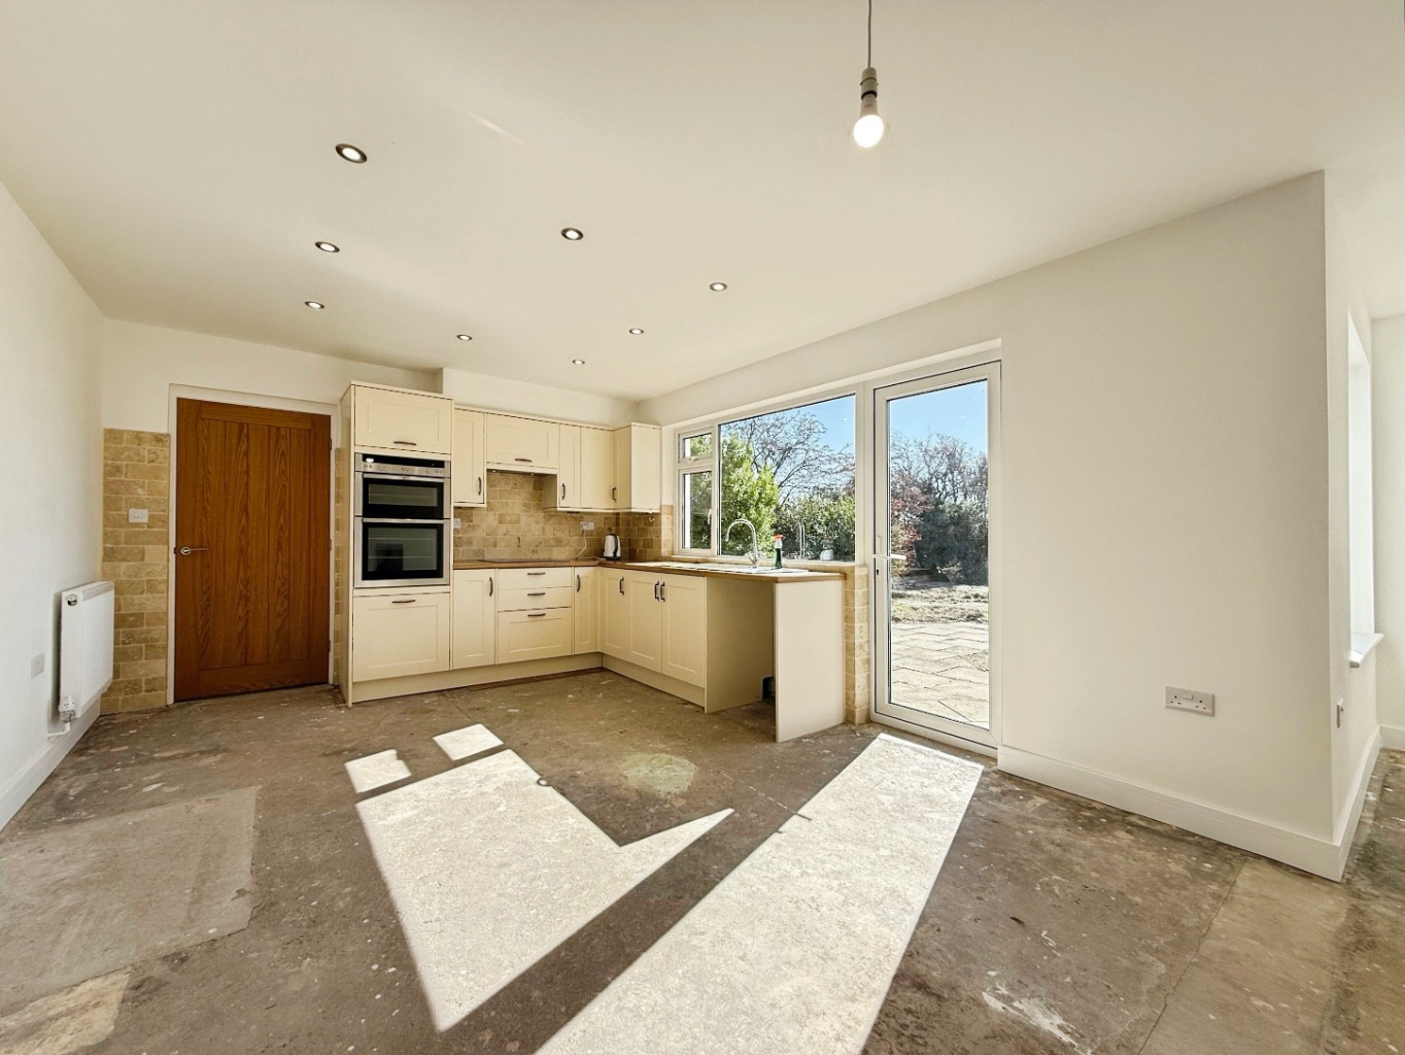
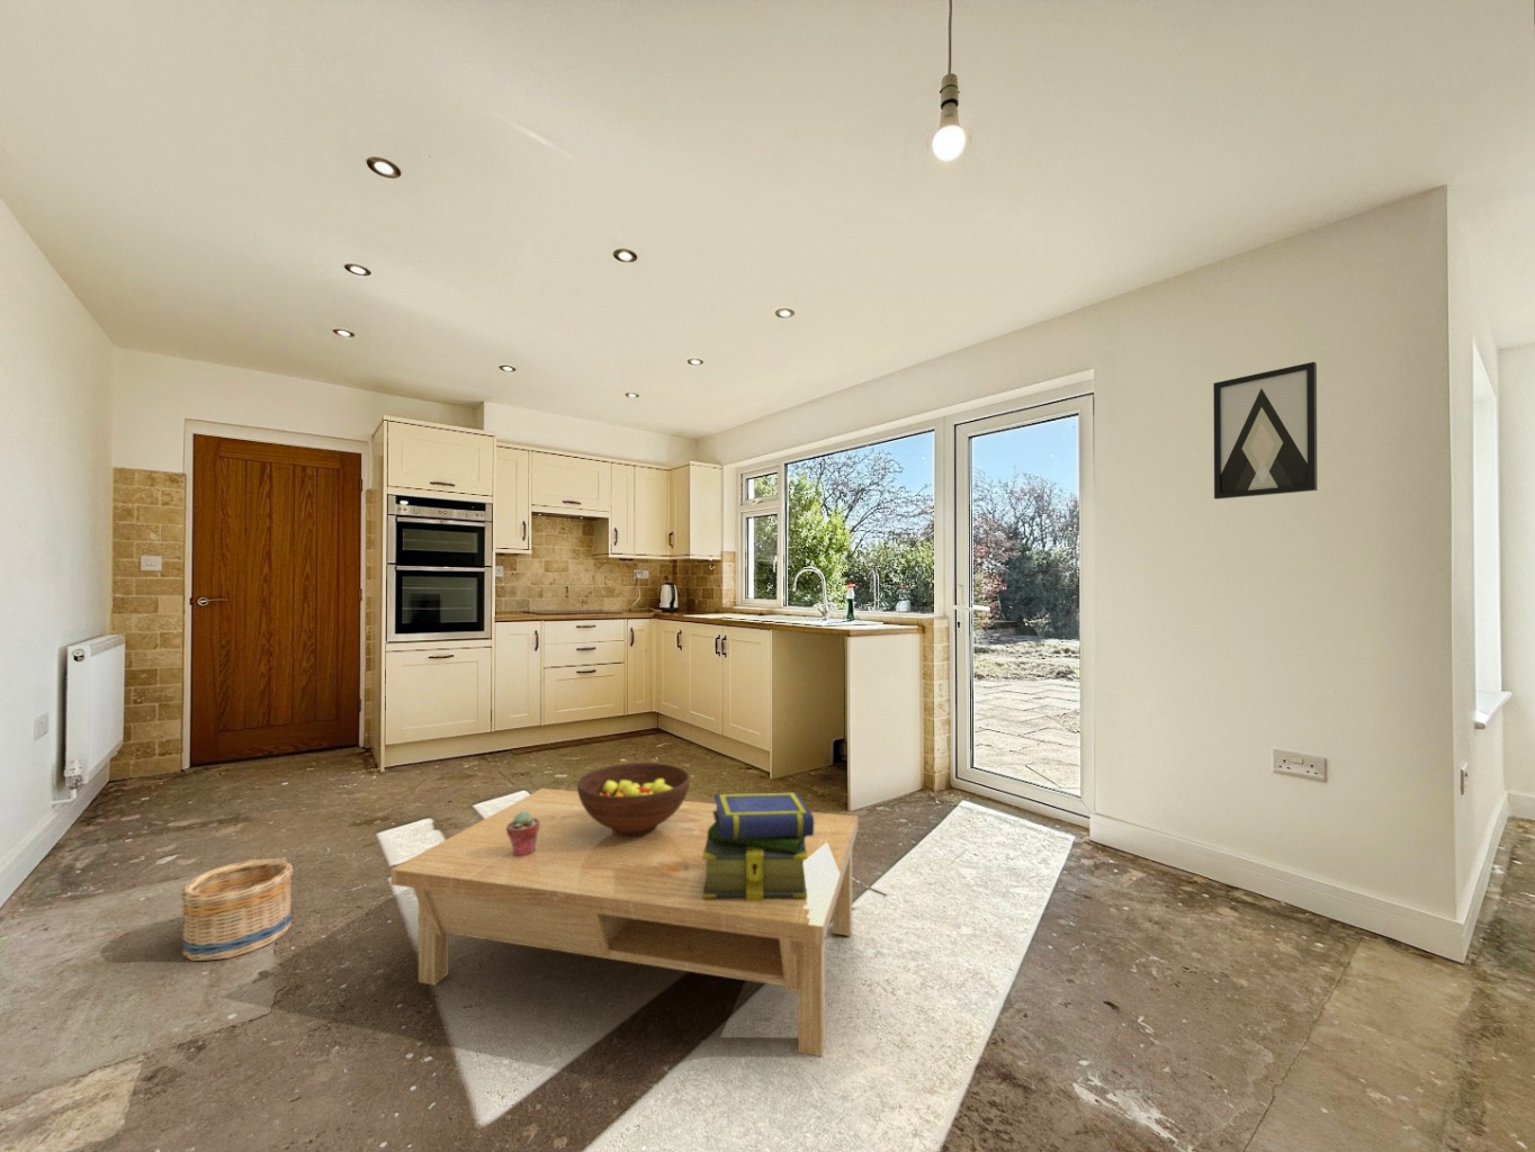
+ wall art (1263, 433)
+ stack of books (759, 840)
+ basket (238, 906)
+ coffee table (648, 899)
+ potted succulent (523, 830)
+ fruit bowl (633, 802)
